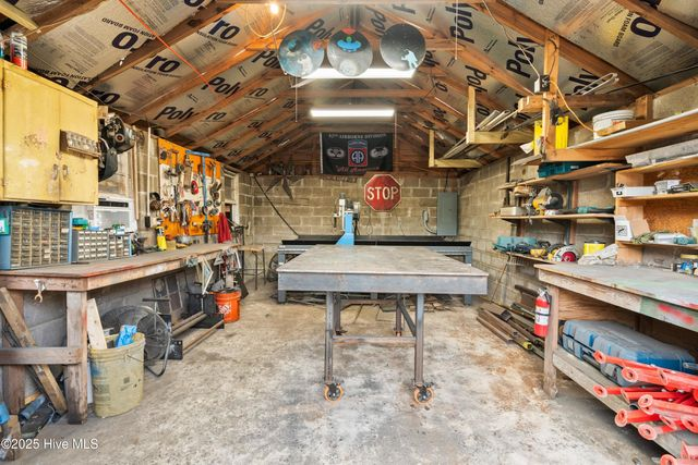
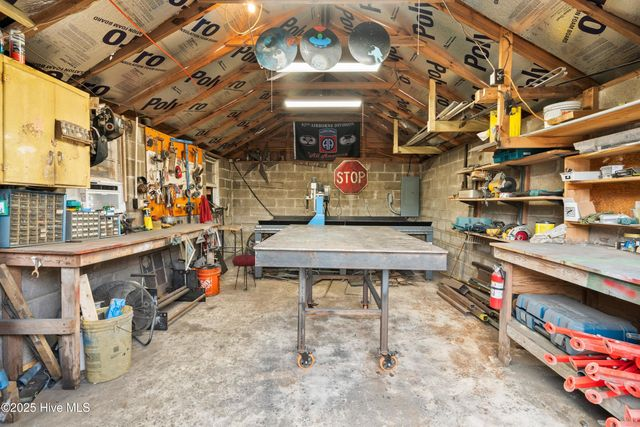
+ stool (244, 272)
